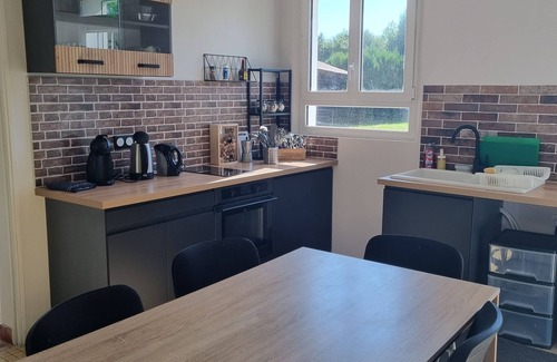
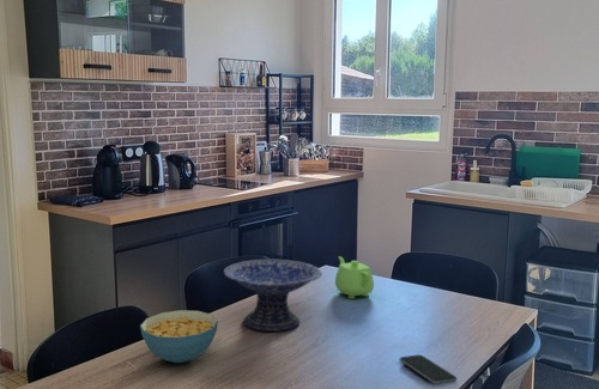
+ smartphone (426, 367)
+ teapot (352, 276)
+ decorative bowl (272, 294)
+ cereal bowl (180, 340)
